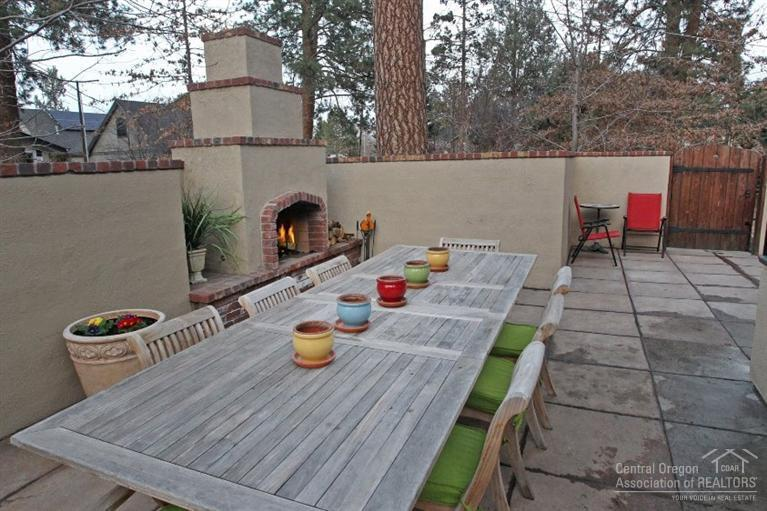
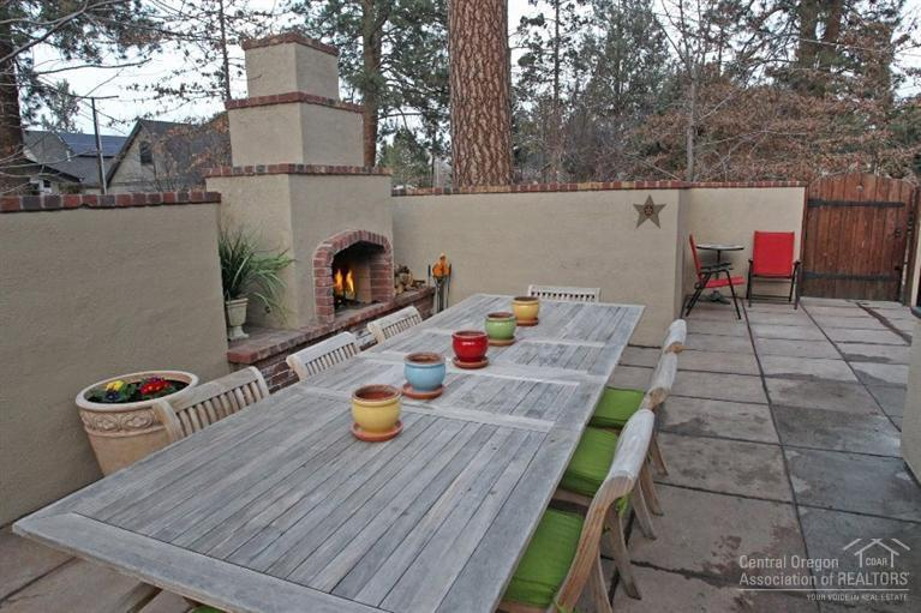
+ decorative star (648, 211)
